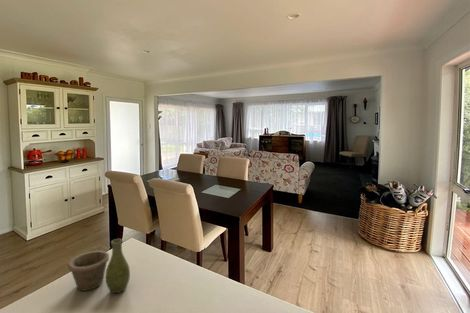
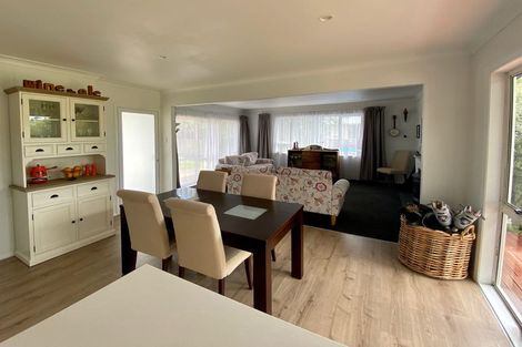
- vase (99, 263)
